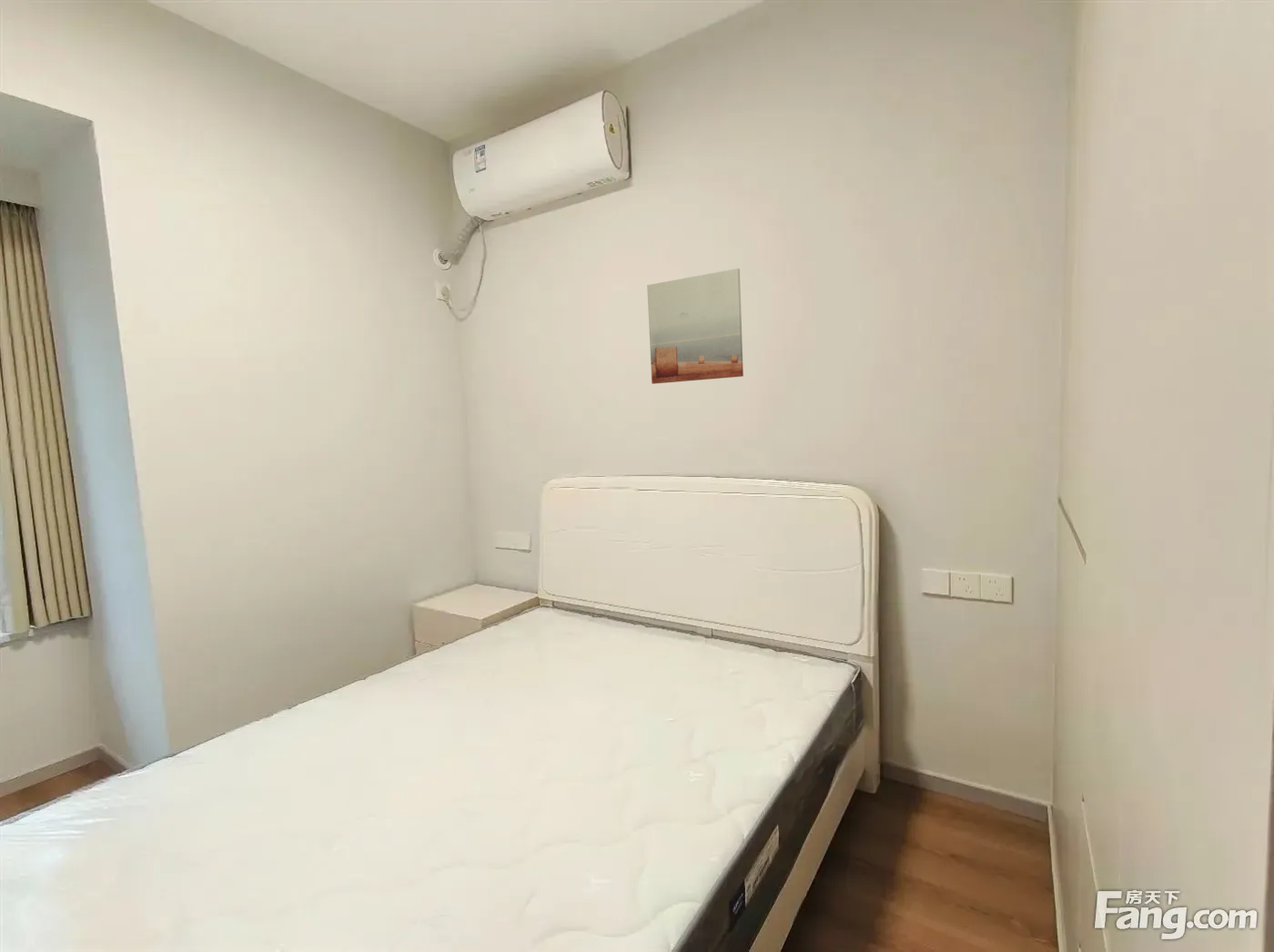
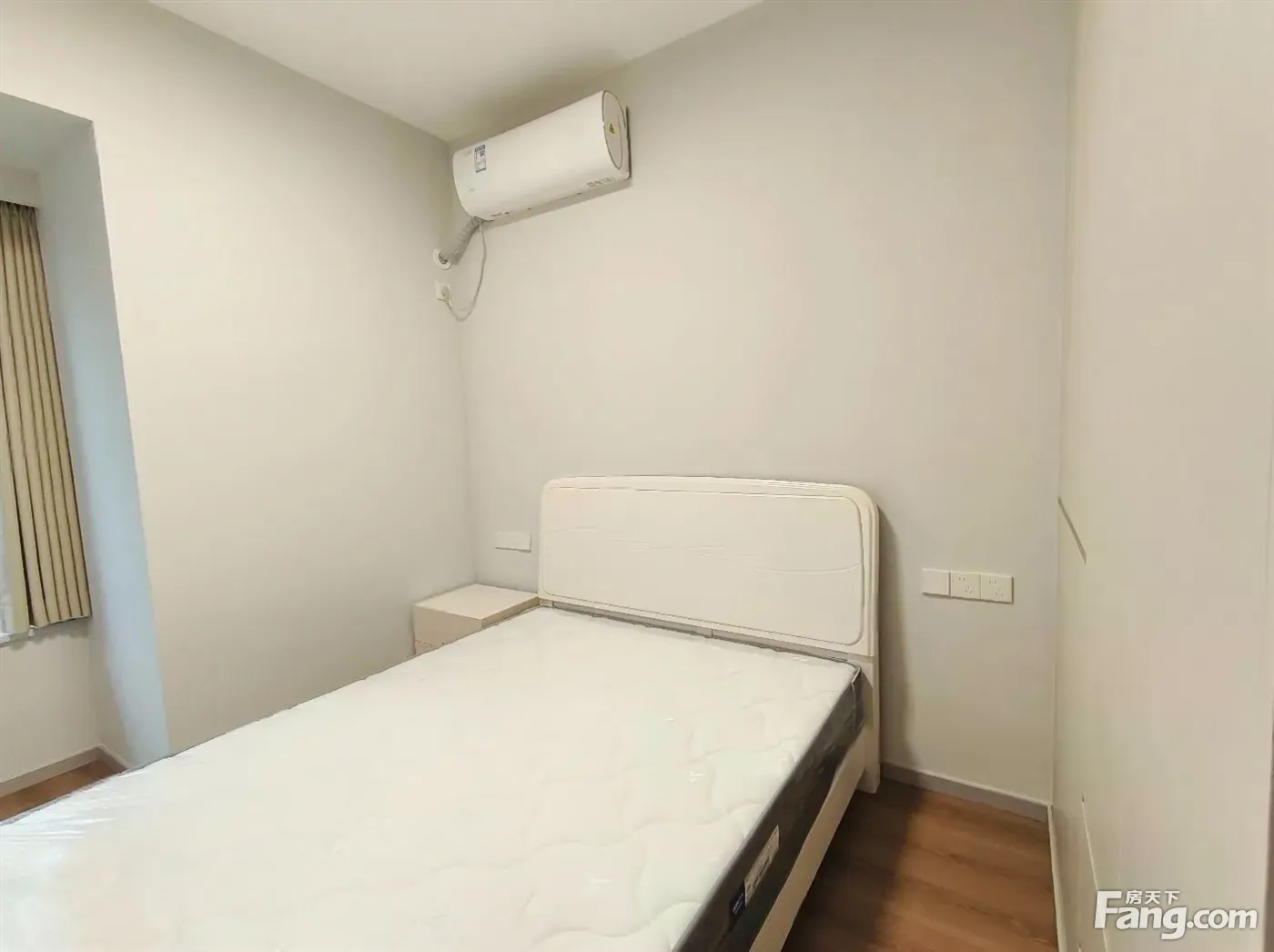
- wall art (693, 329)
